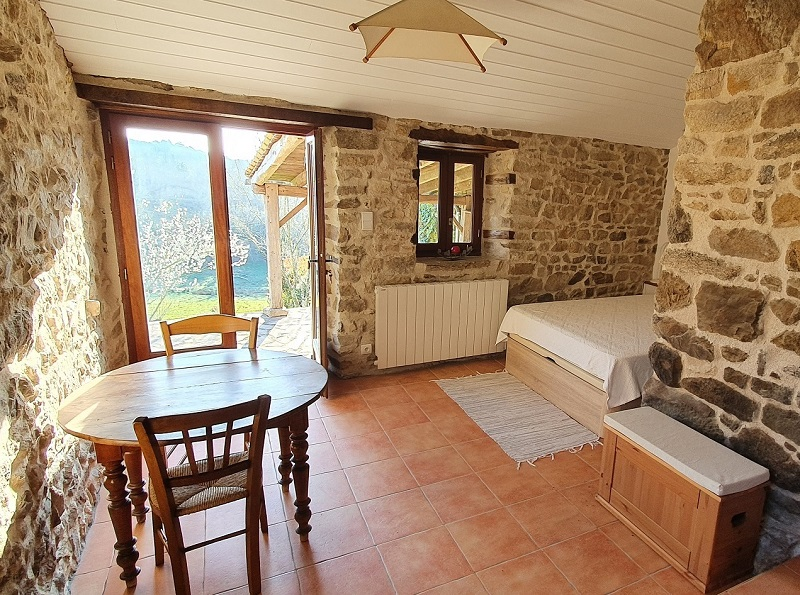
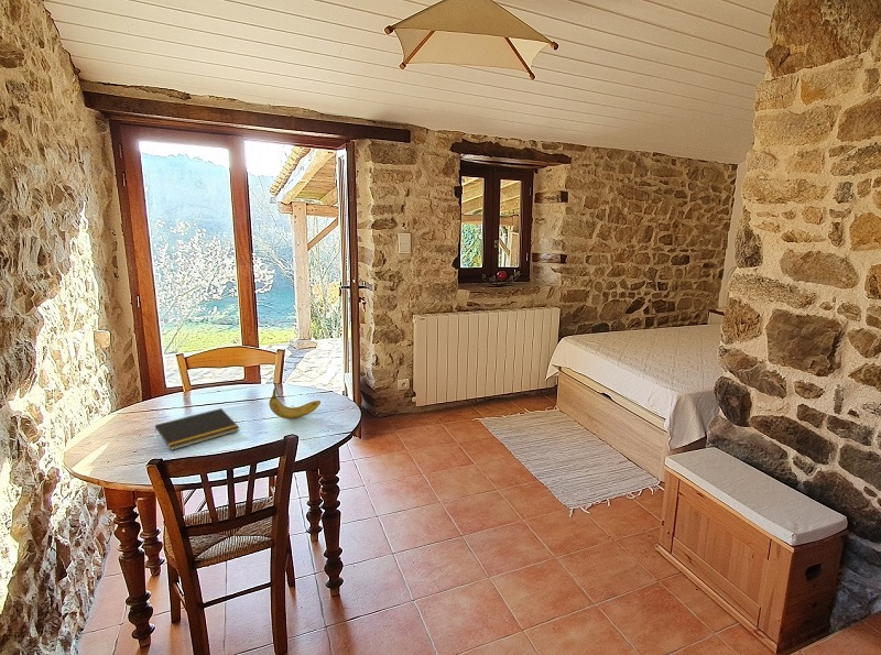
+ fruit (295, 407)
+ notepad (197, 427)
